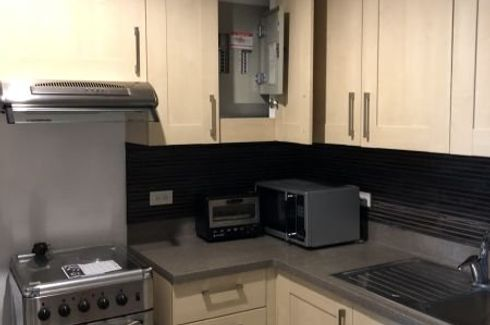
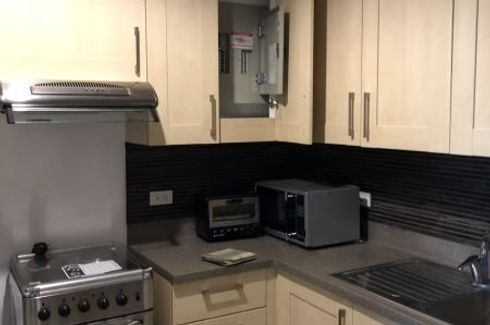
+ dish towel (228, 255)
